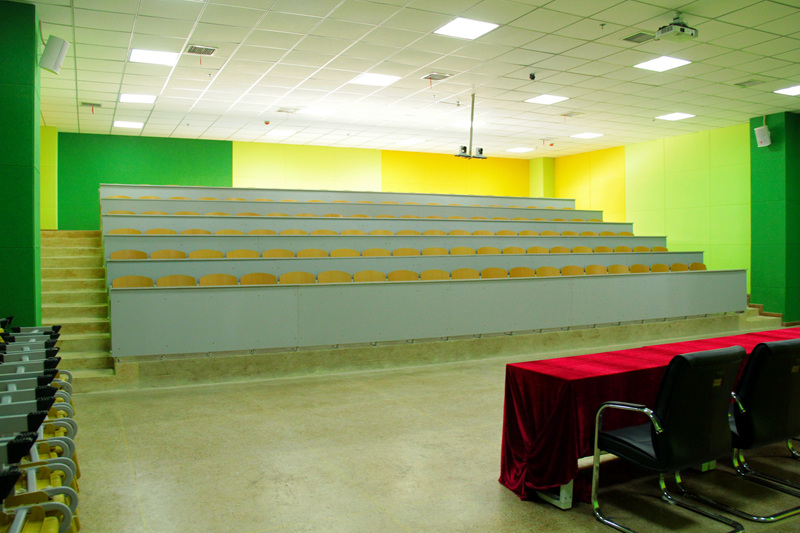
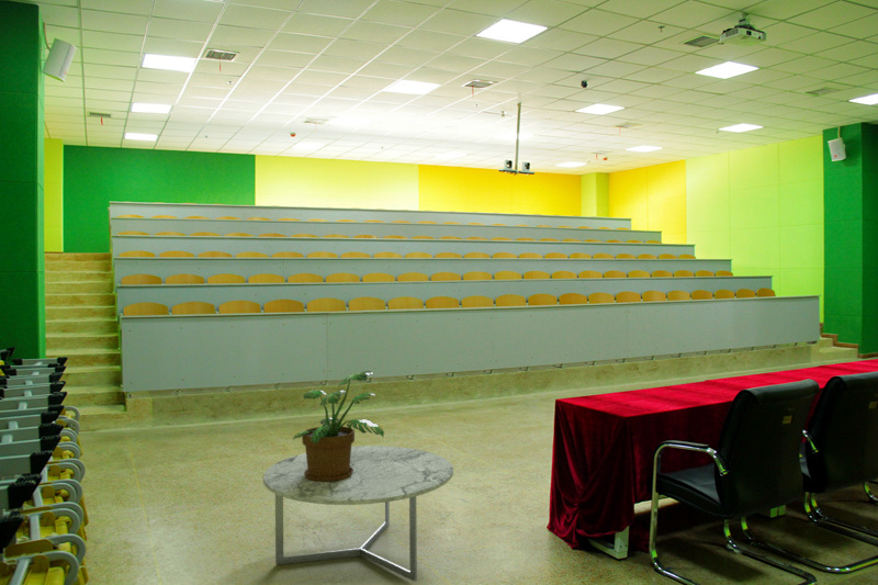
+ potted plant (344, 424)
+ coffee table (360, 504)
